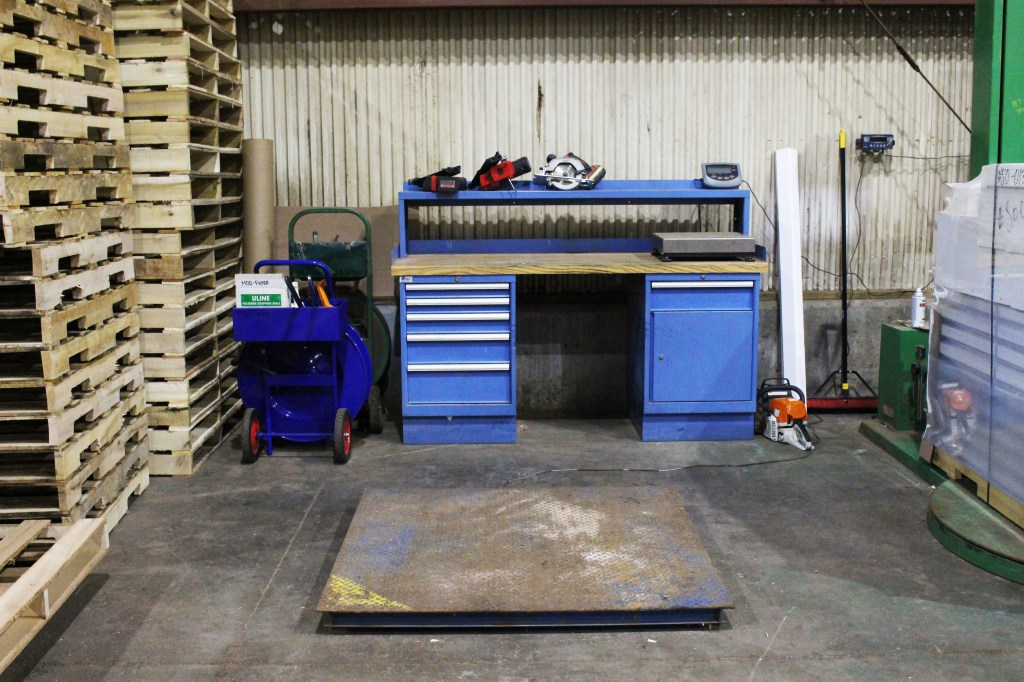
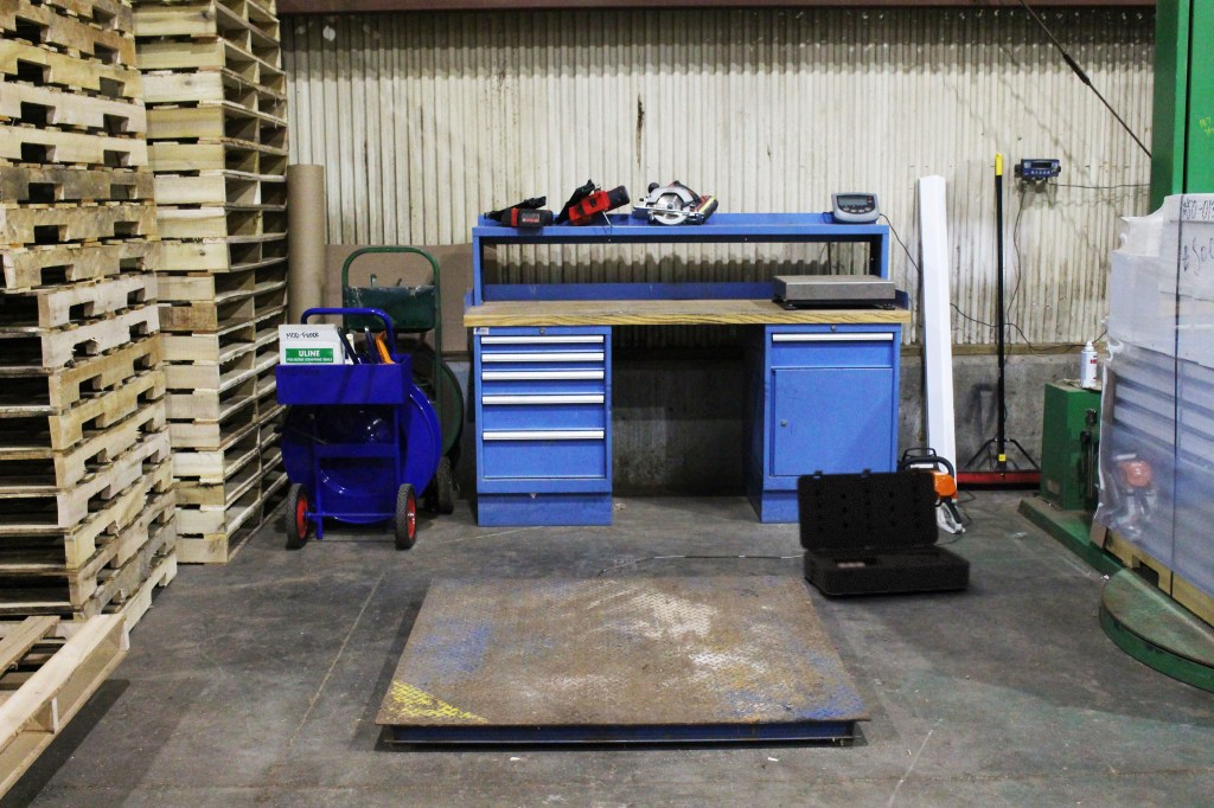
+ toolbox (881, 527)
